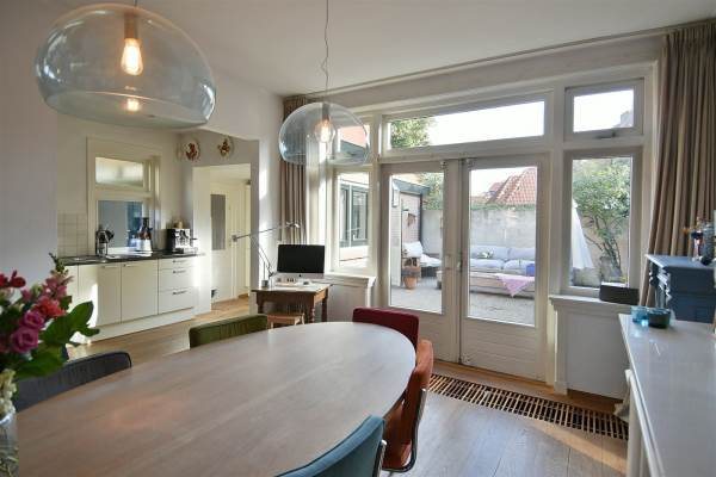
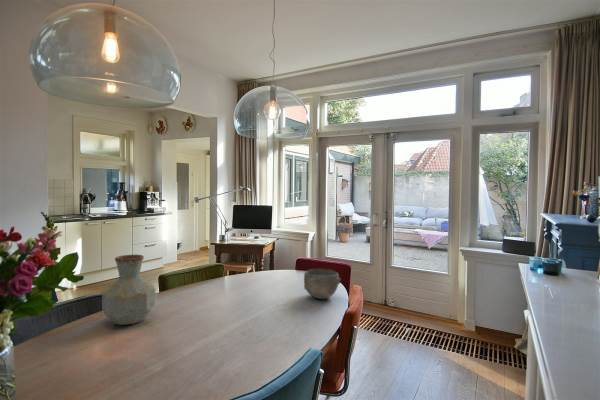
+ vase (129, 288)
+ bowl (321, 284)
